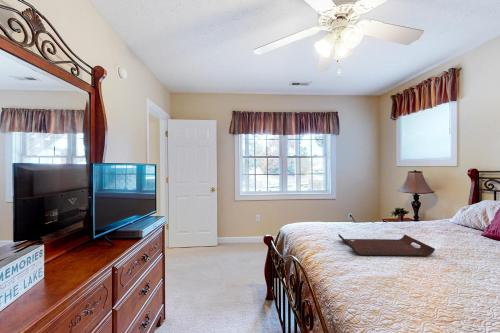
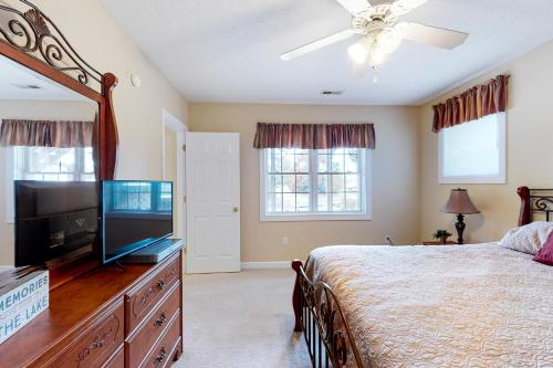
- serving tray (381, 243)
